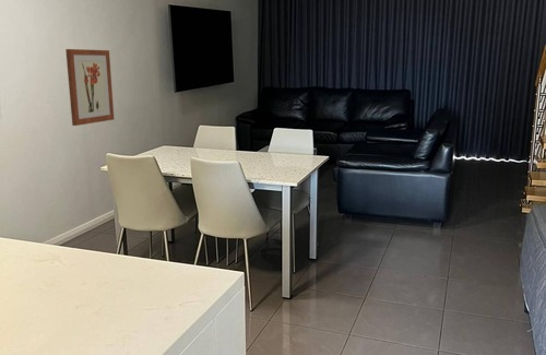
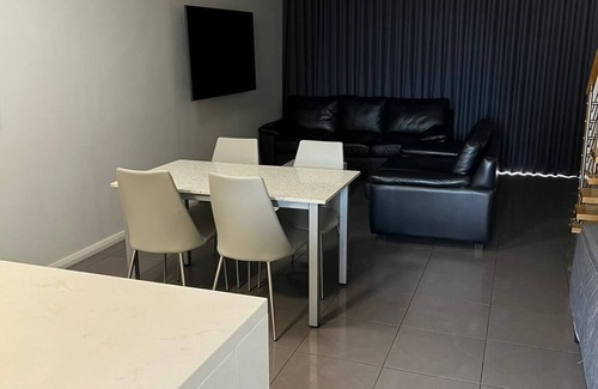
- wall art (91, 86)
